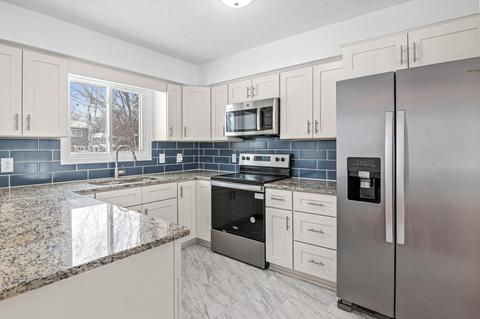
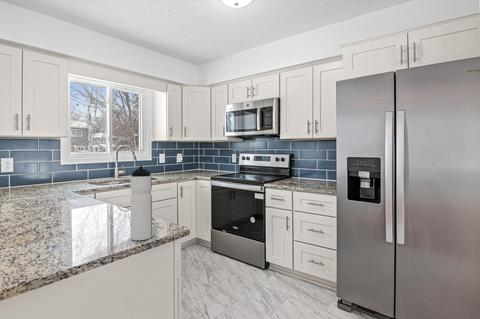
+ water bottle (141, 201)
